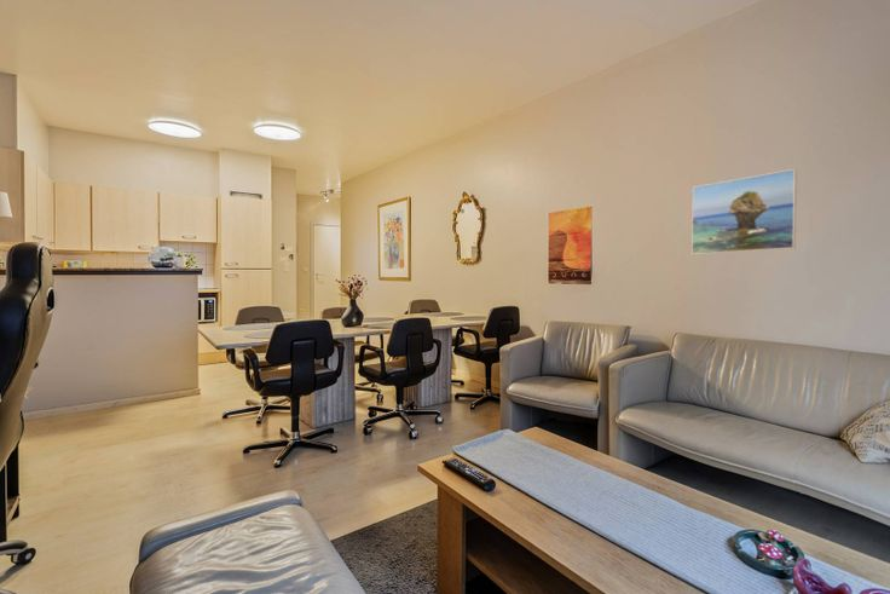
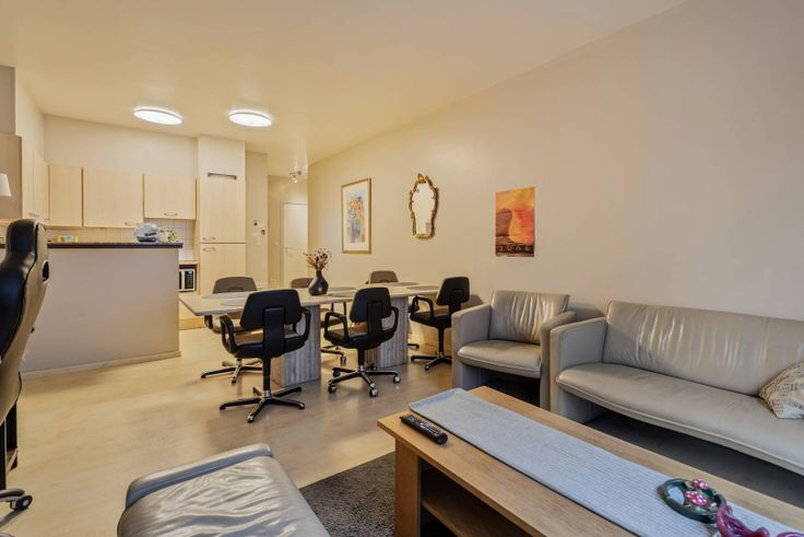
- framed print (739, 215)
